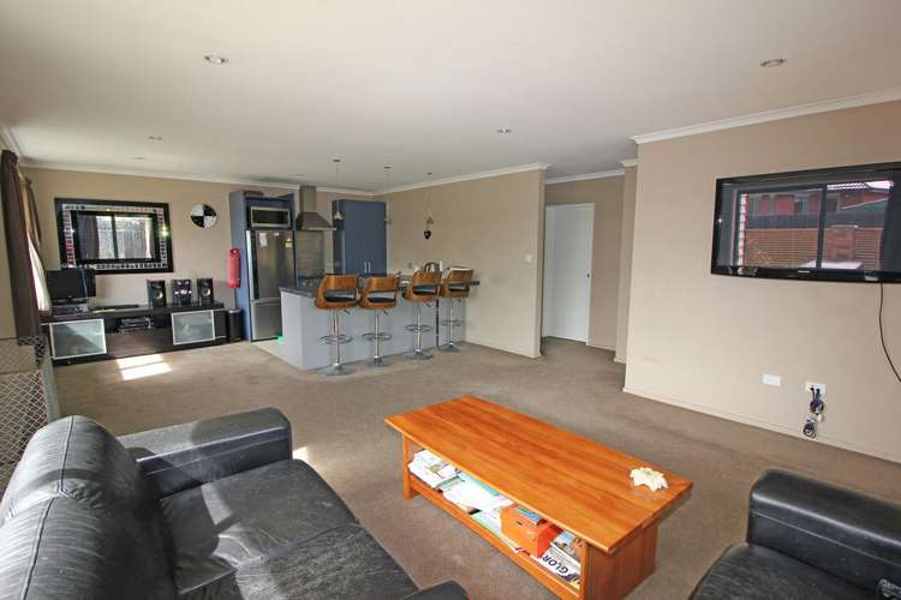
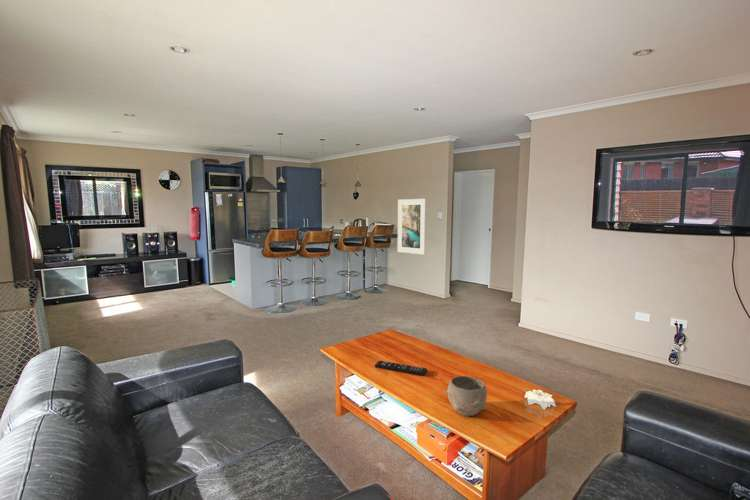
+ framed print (411, 226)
+ bowl (466, 396)
+ remote control (400, 367)
